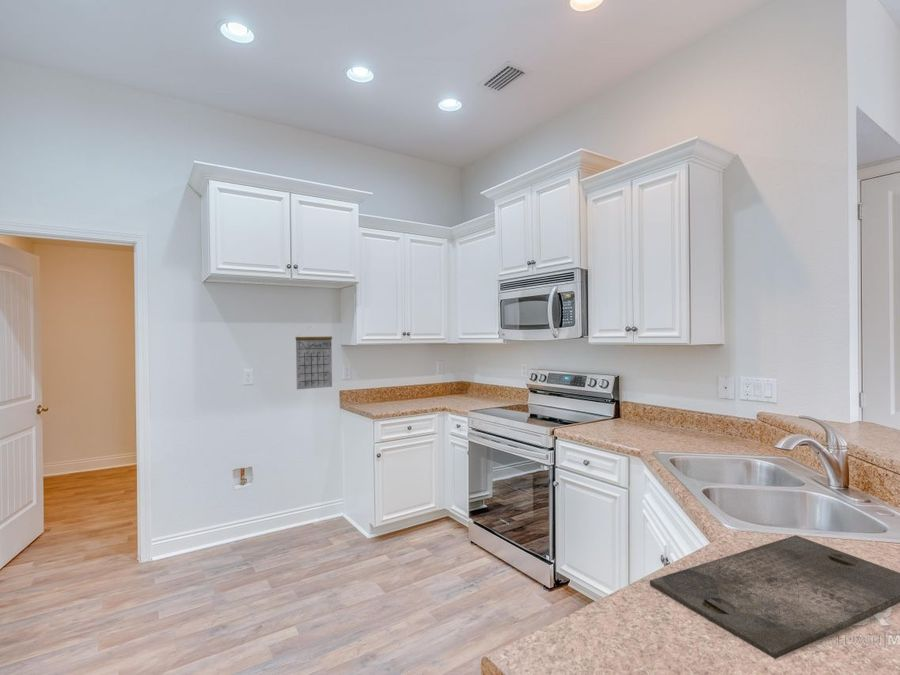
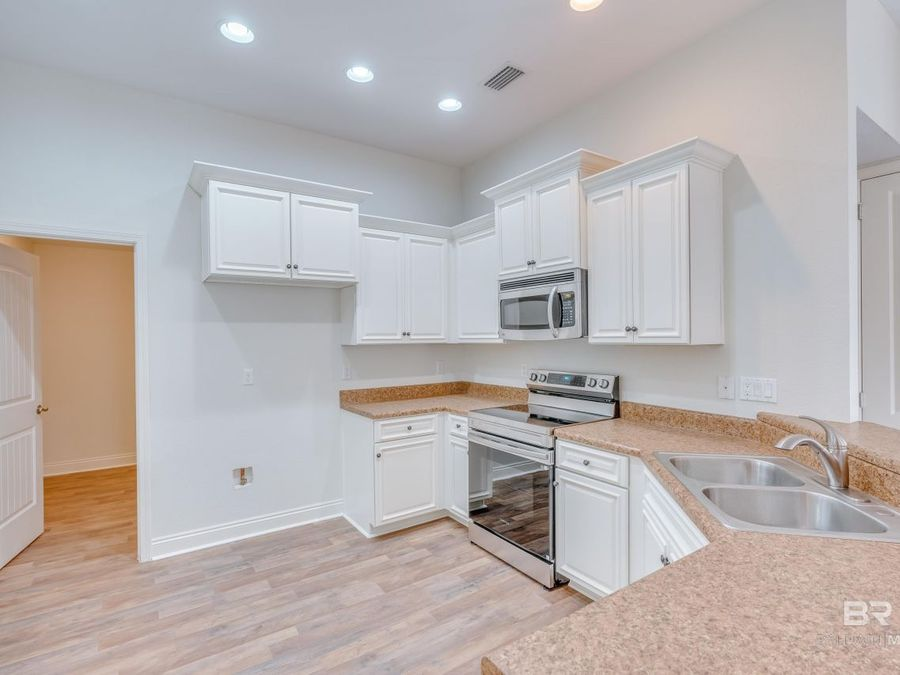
- cutting board (787, 584)
- calendar (314, 356)
